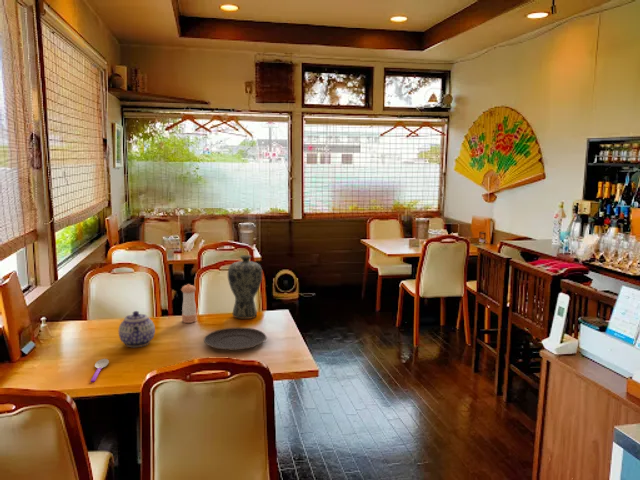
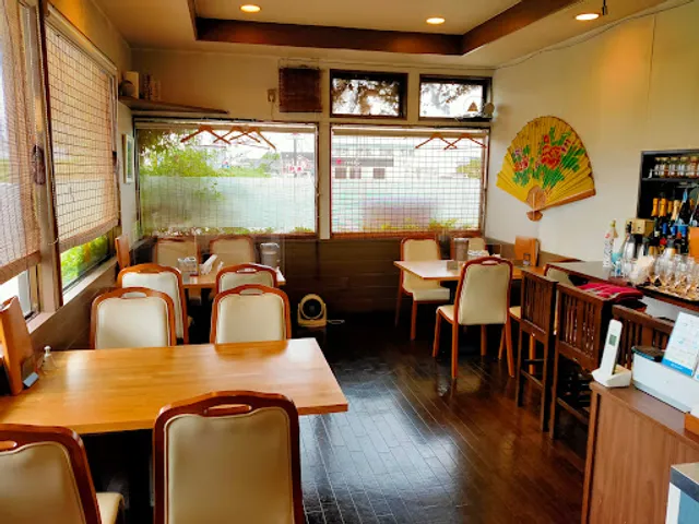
- spoon (98, 369)
- pepper shaker (188, 302)
- plate (235, 339)
- vase (245, 285)
- teapot (136, 327)
